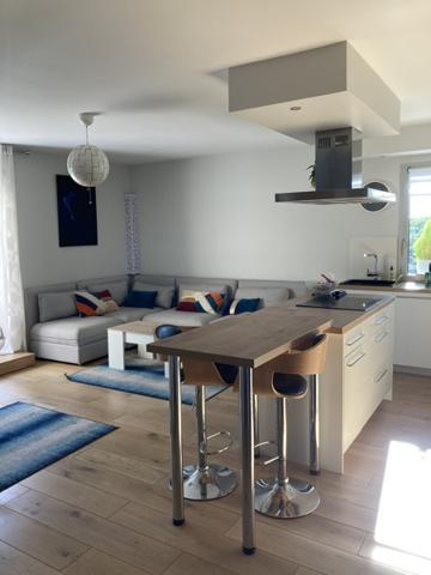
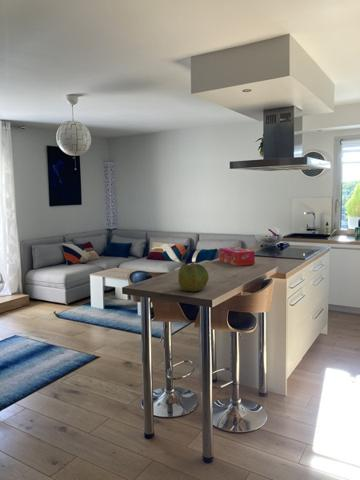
+ cabbage (192, 276)
+ tissue box (236, 255)
